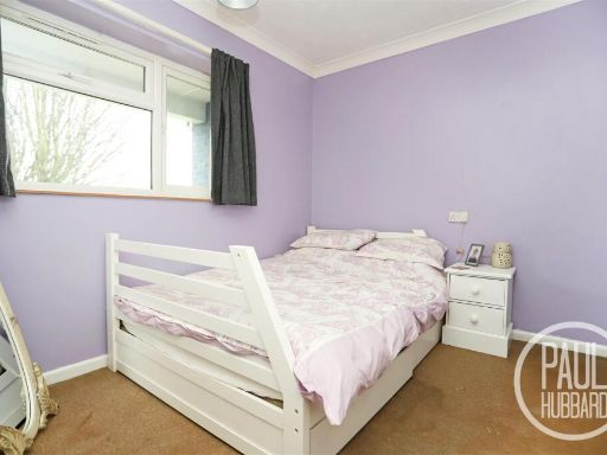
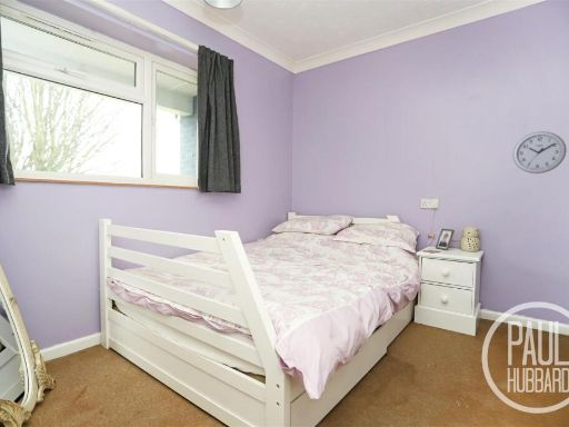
+ wall clock (538, 152)
